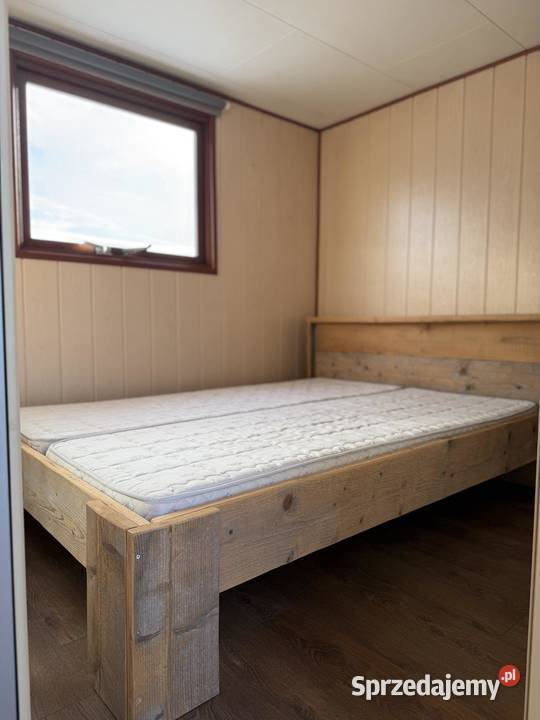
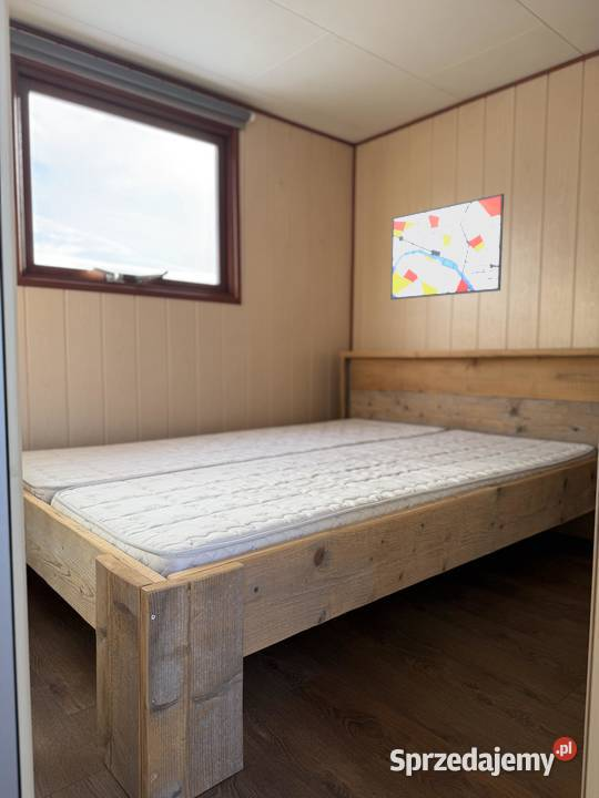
+ wall art (441, 250)
